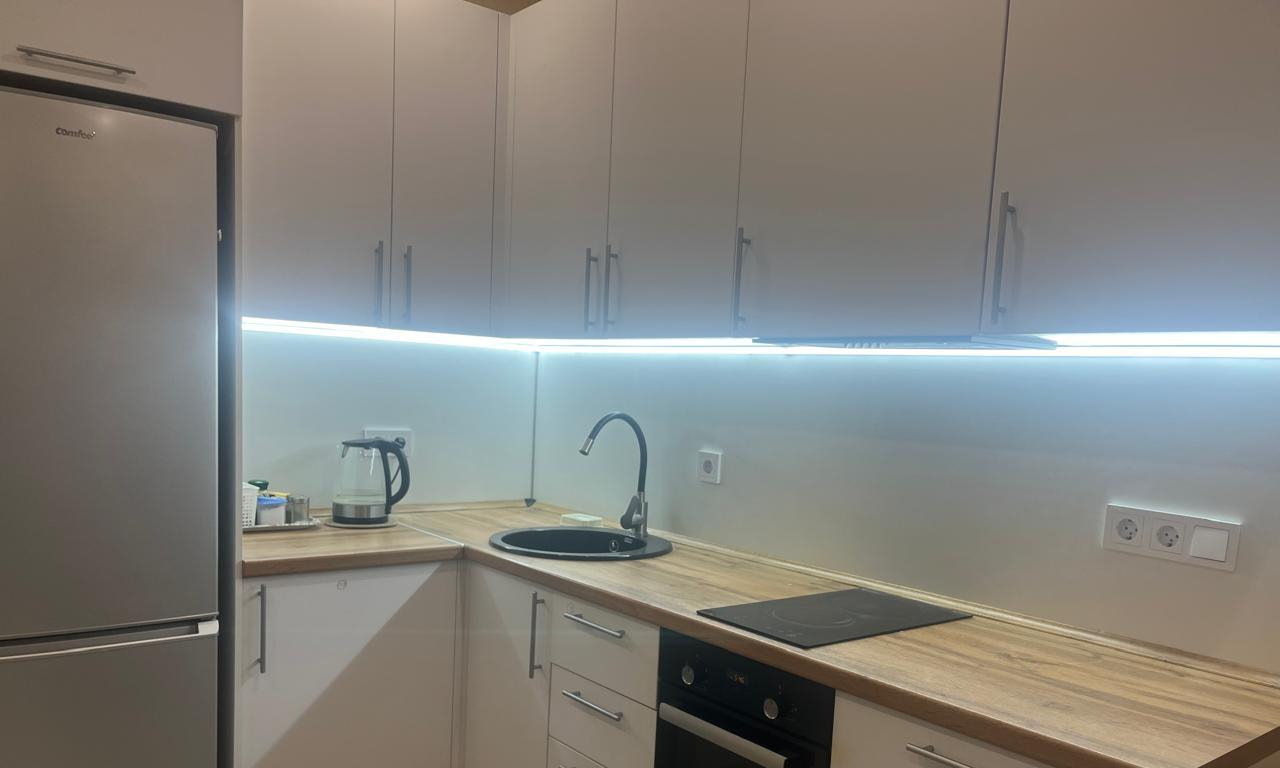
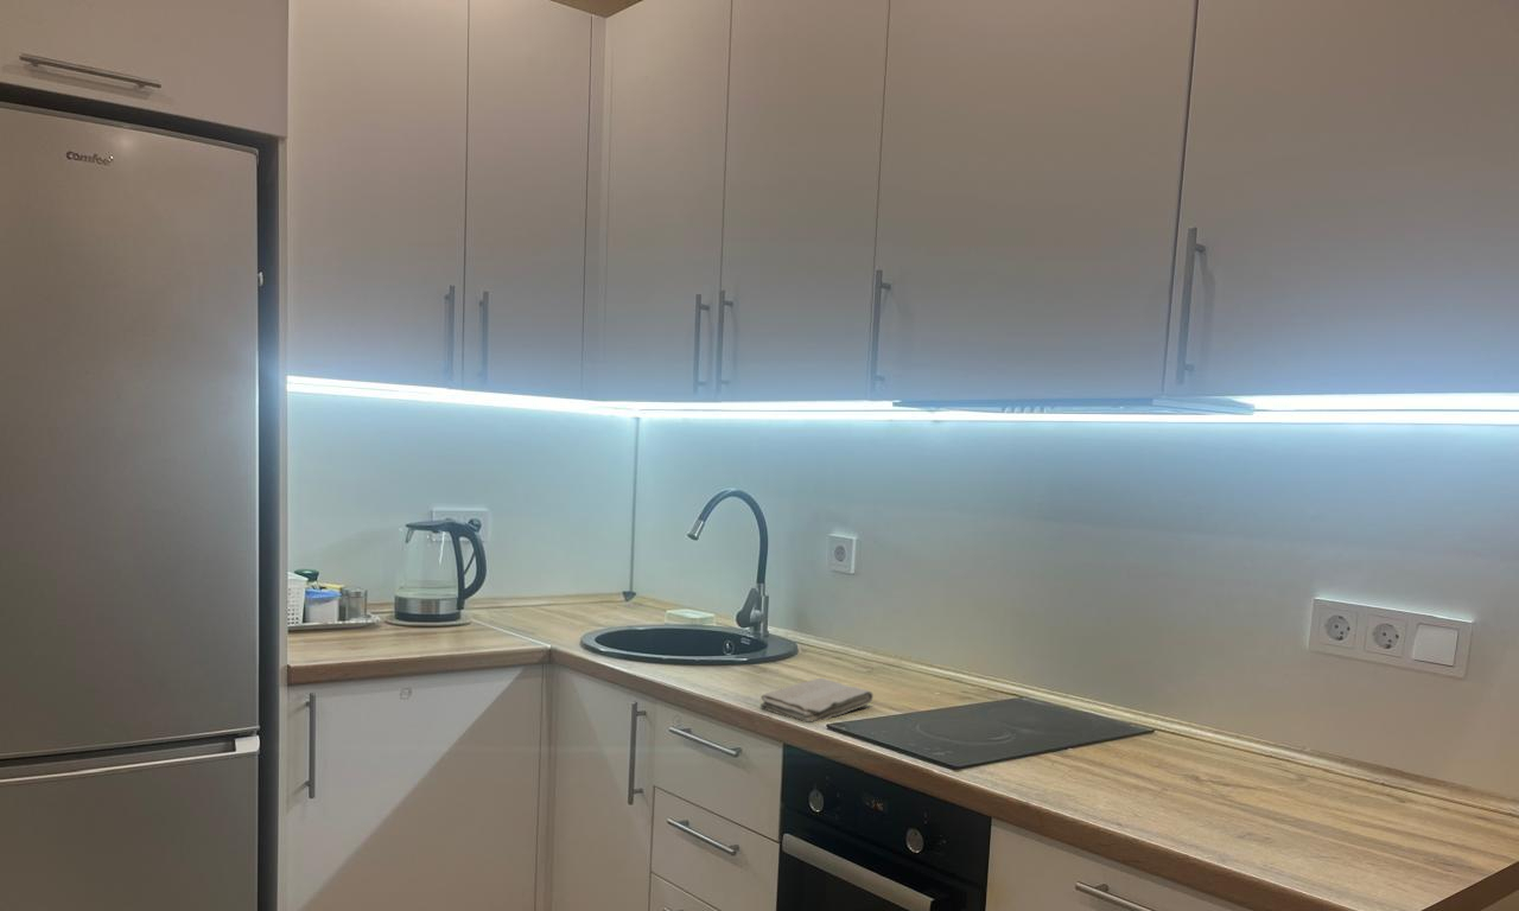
+ washcloth (815, 697)
